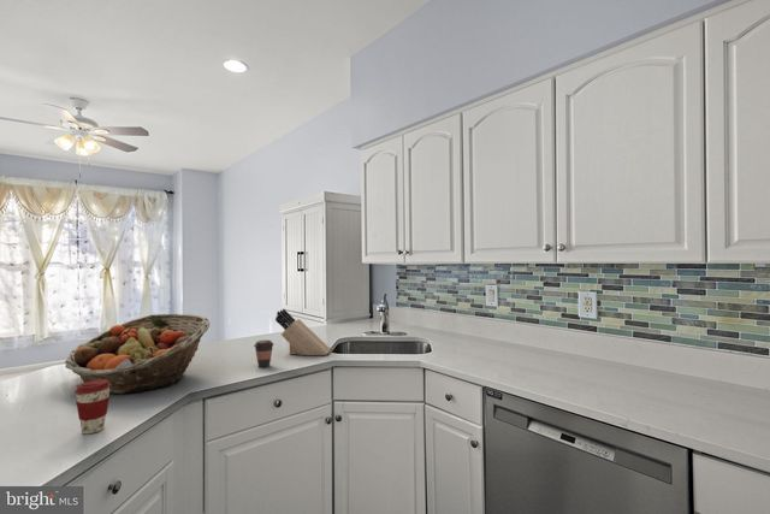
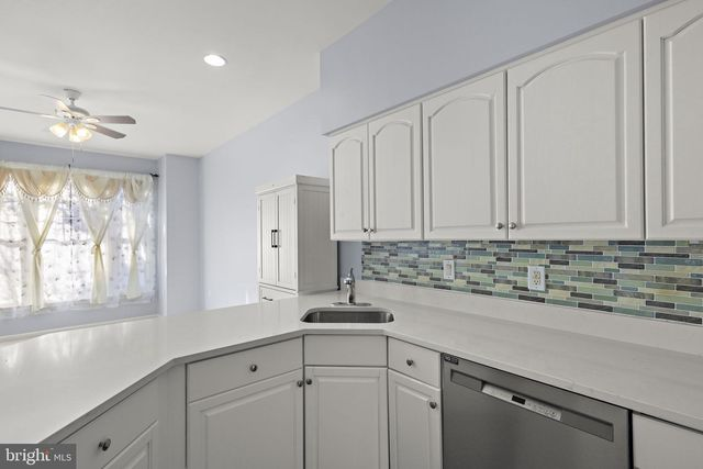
- fruit basket (142, 349)
- coffee cup (263, 353)
- knife block (302, 331)
- coffee cup (93, 406)
